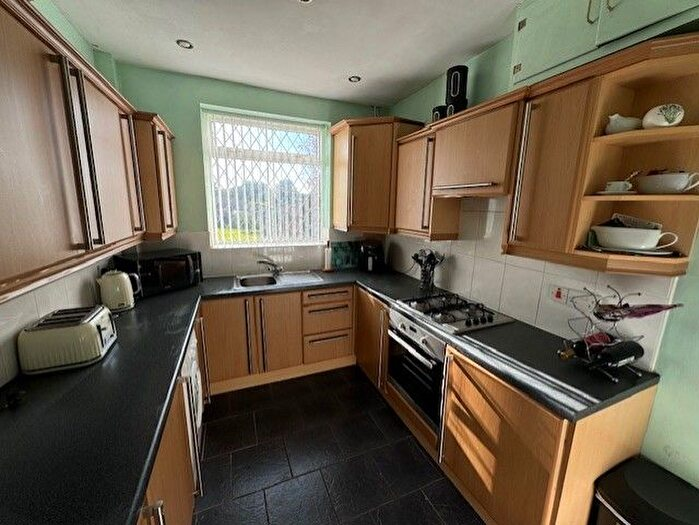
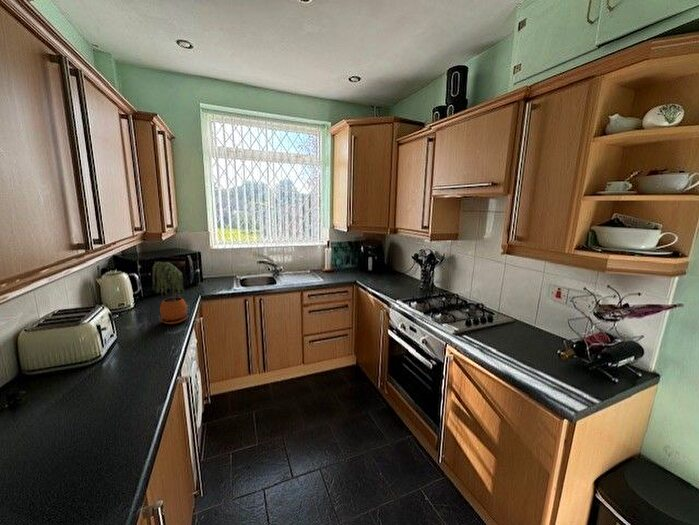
+ potted plant (170, 292)
